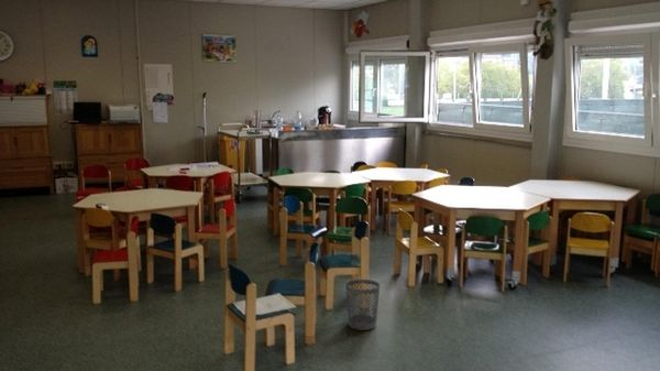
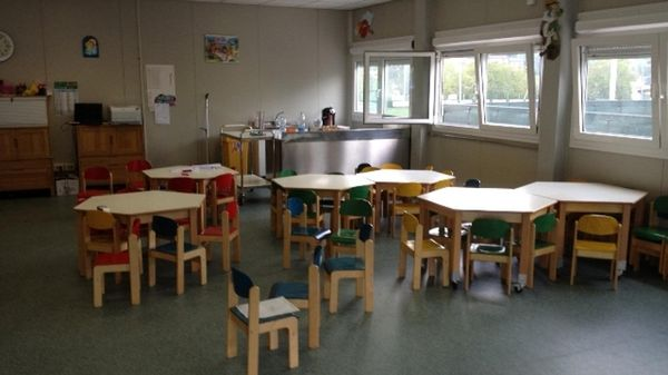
- wastebasket (362, 304)
